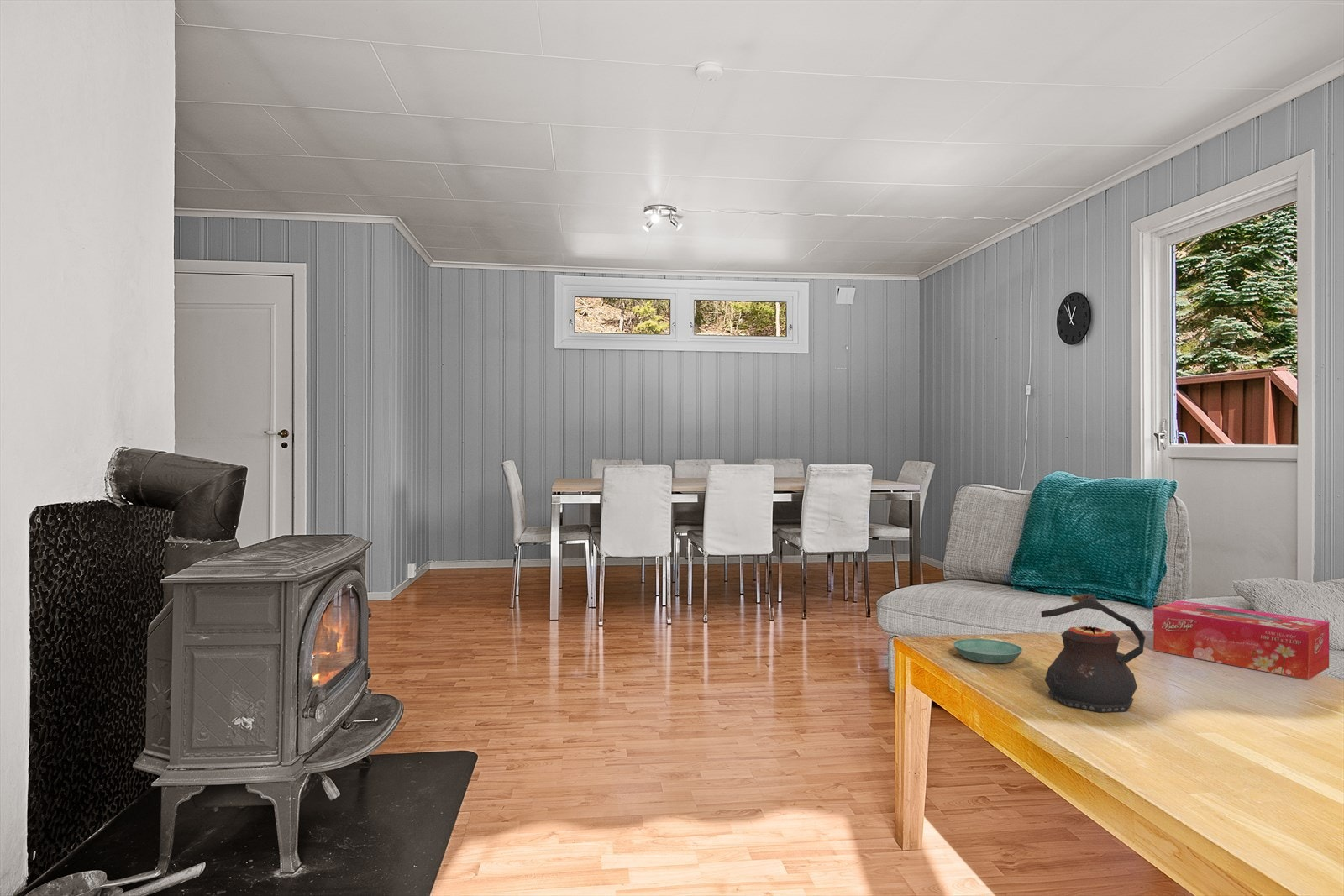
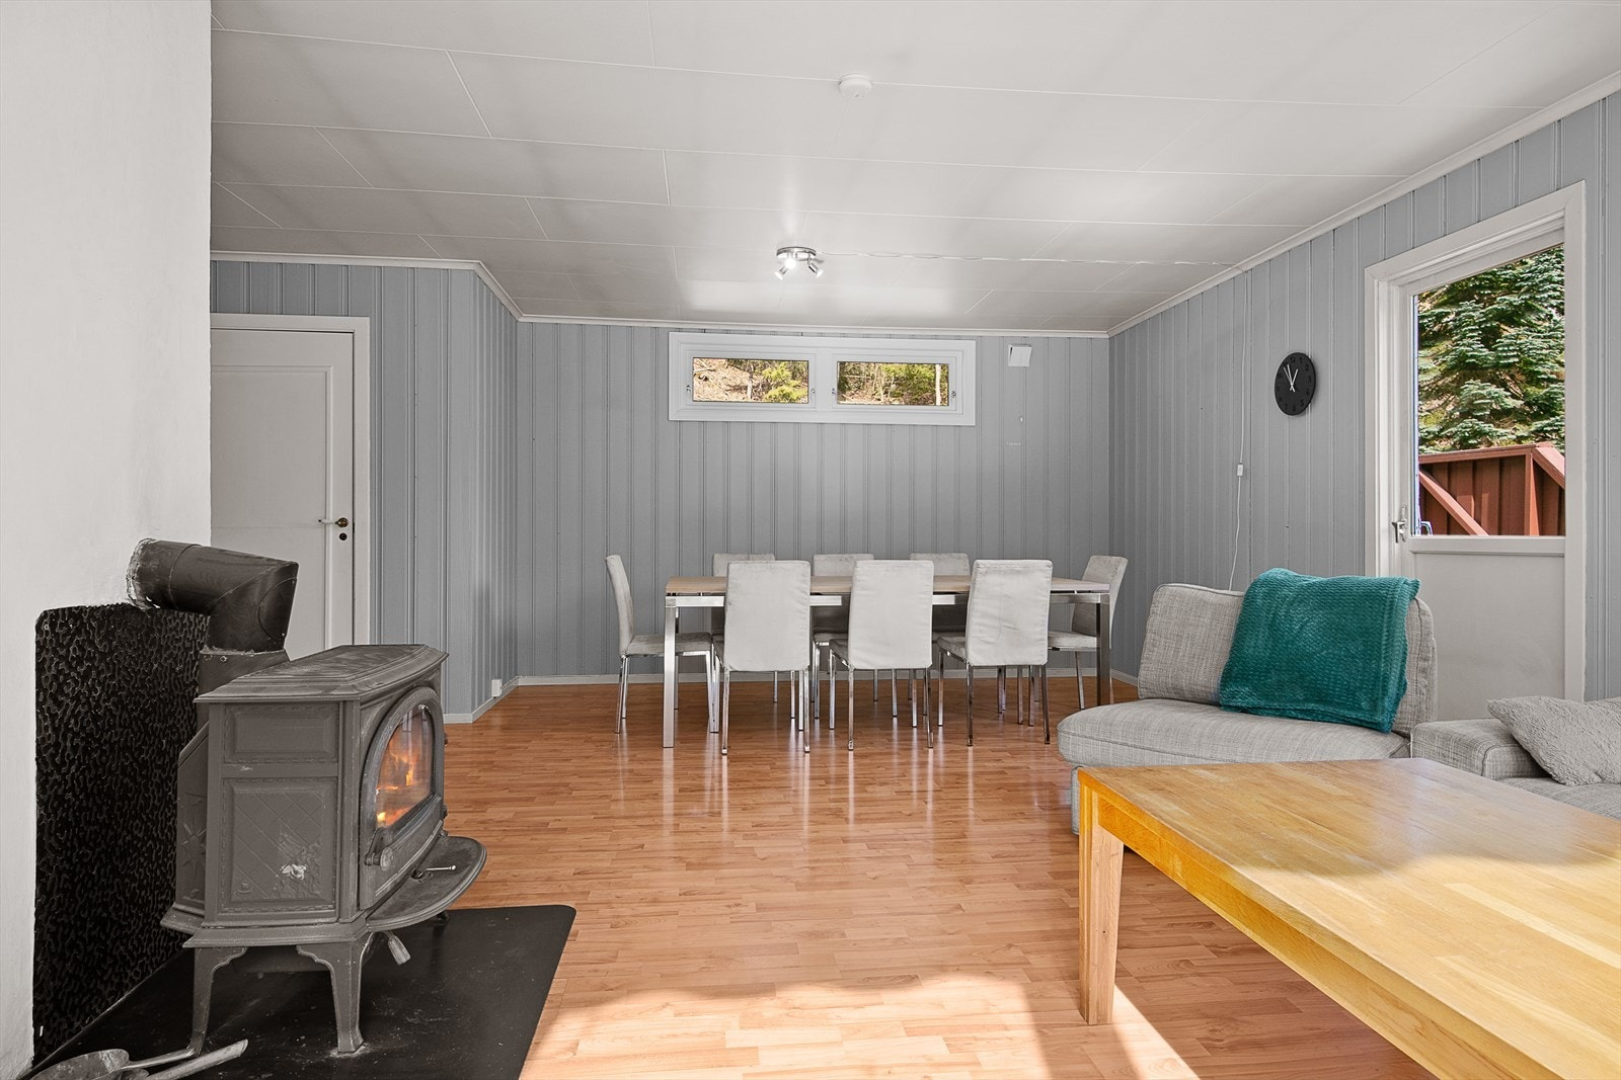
- tissue box (1237, 636)
- teapot (1093, 647)
- saucer (987, 652)
